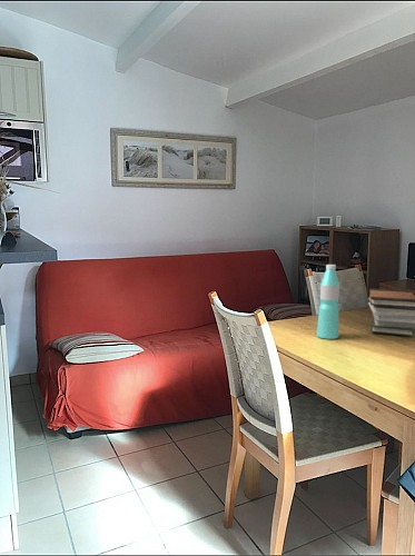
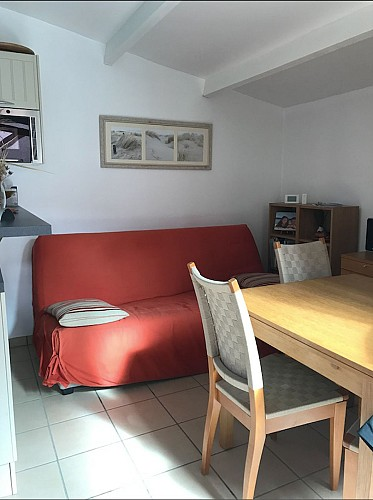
- book stack (392, 310)
- water bottle (329, 300)
